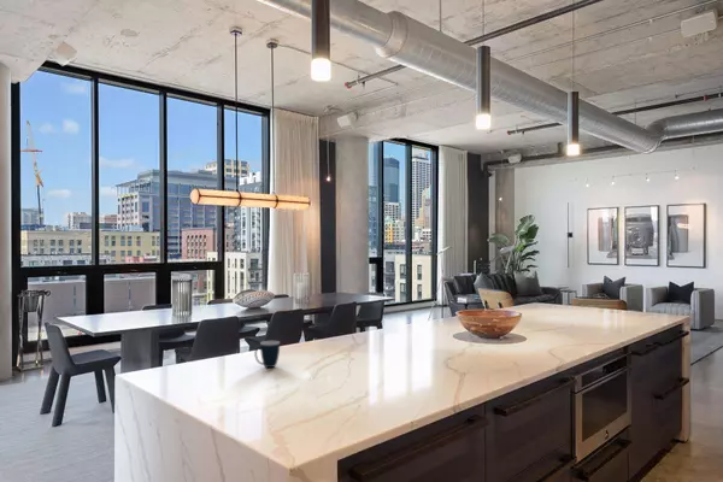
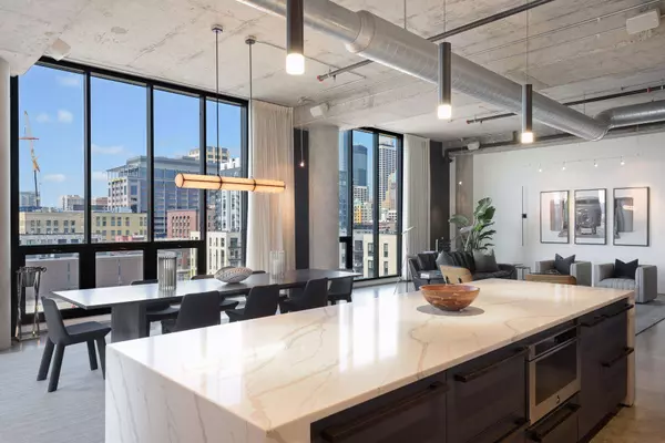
- mug (266, 354)
